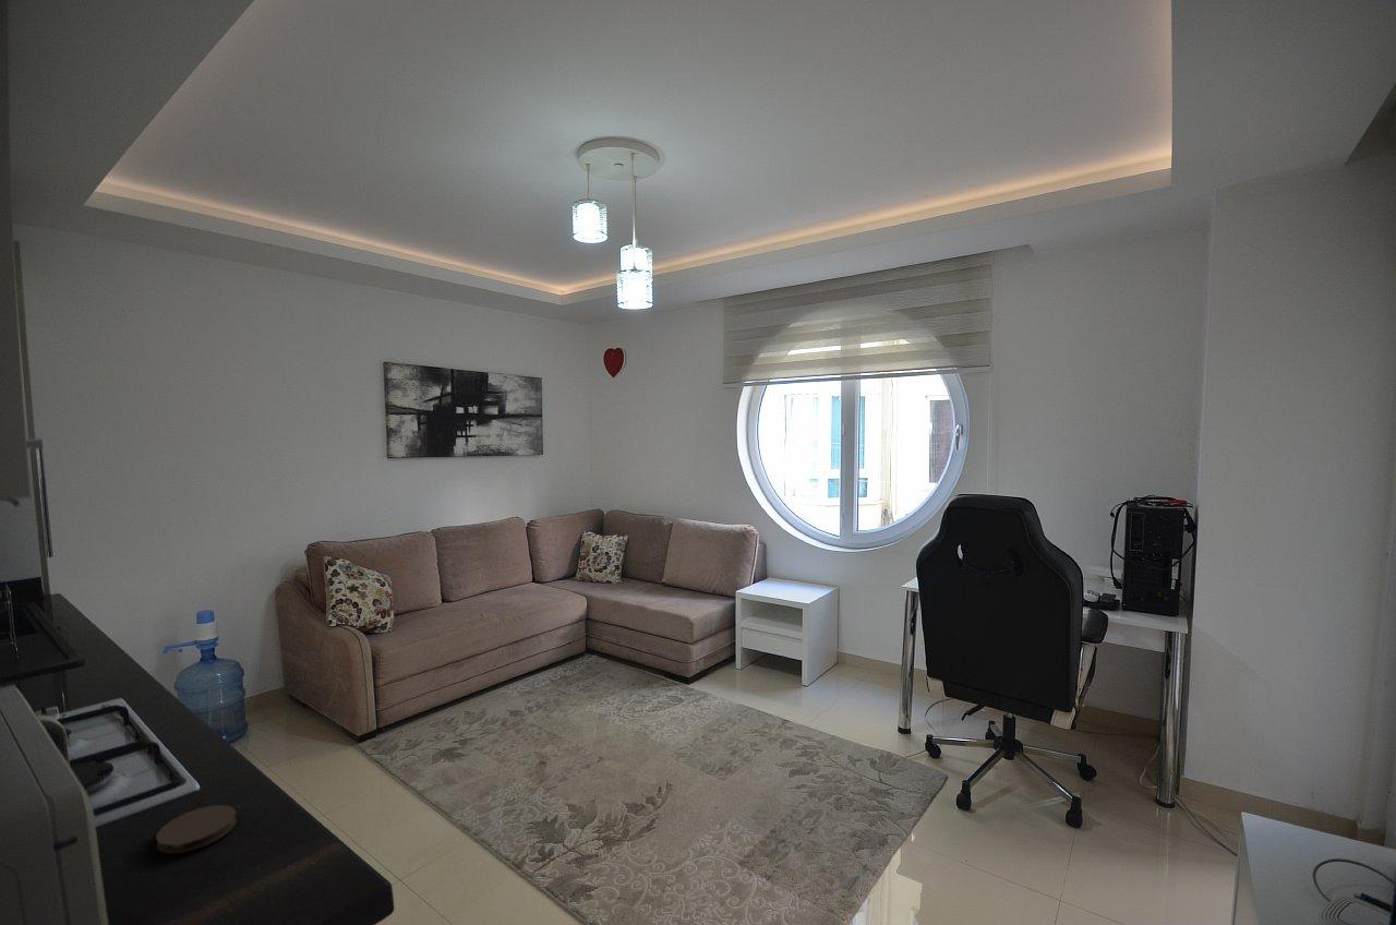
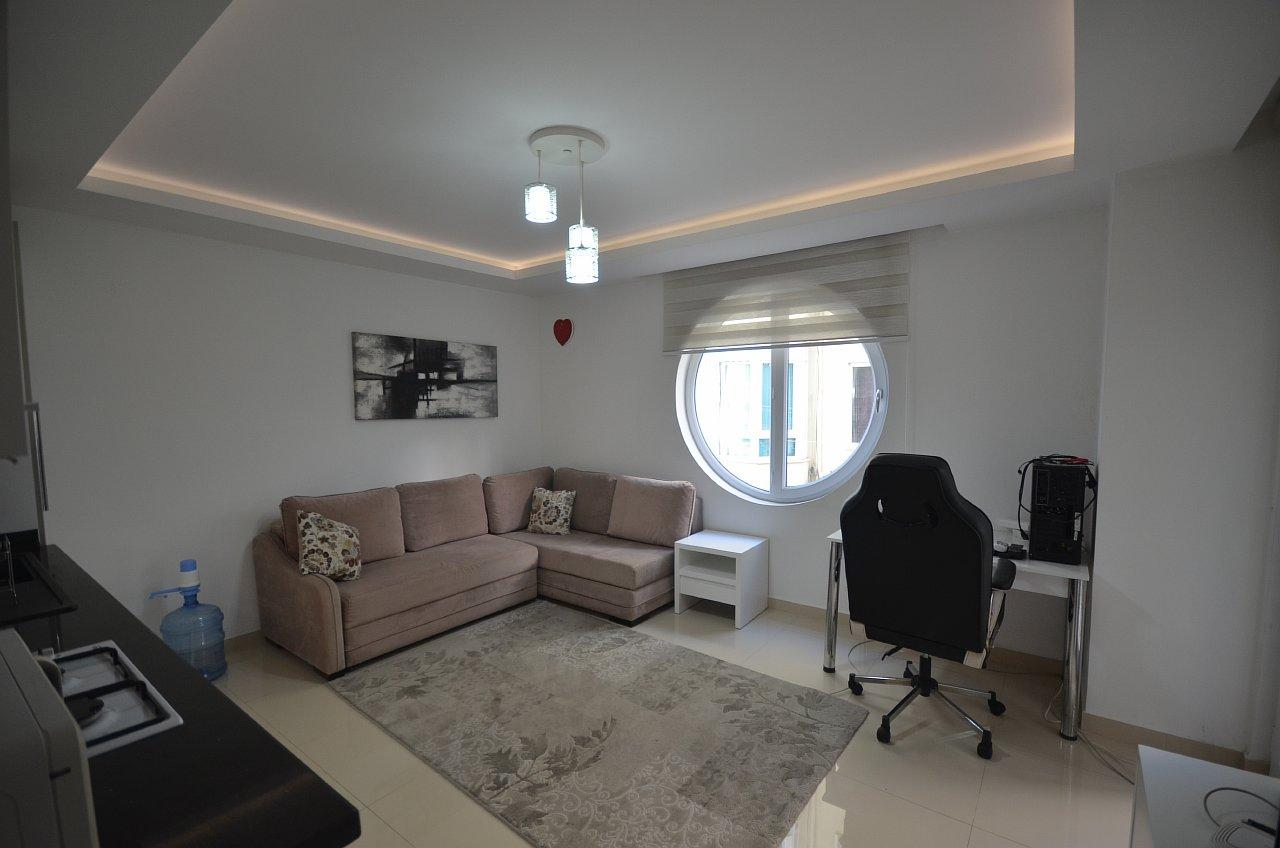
- coaster (197, 828)
